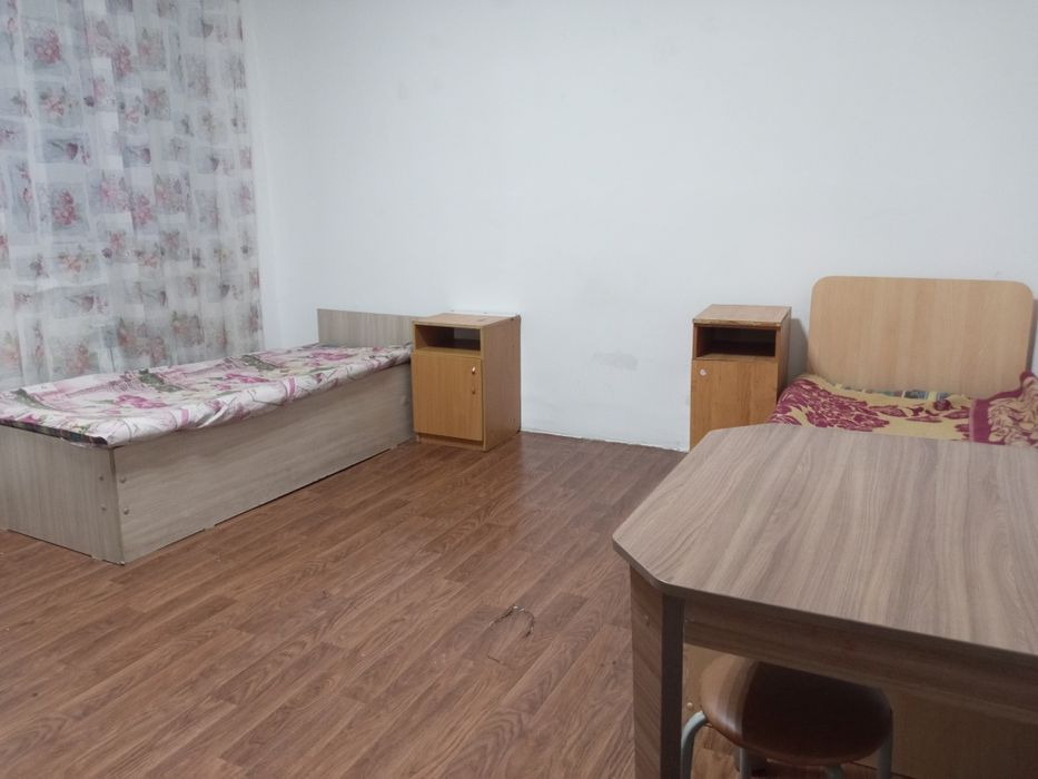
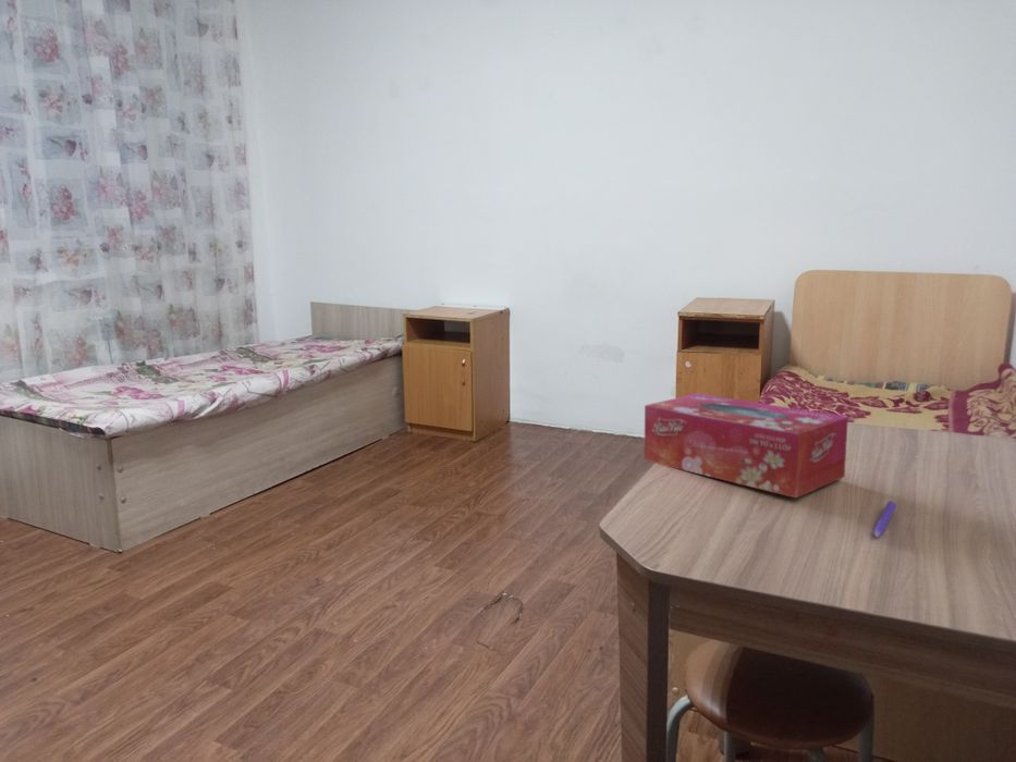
+ pen (884, 518)
+ tissue box (740, 440)
